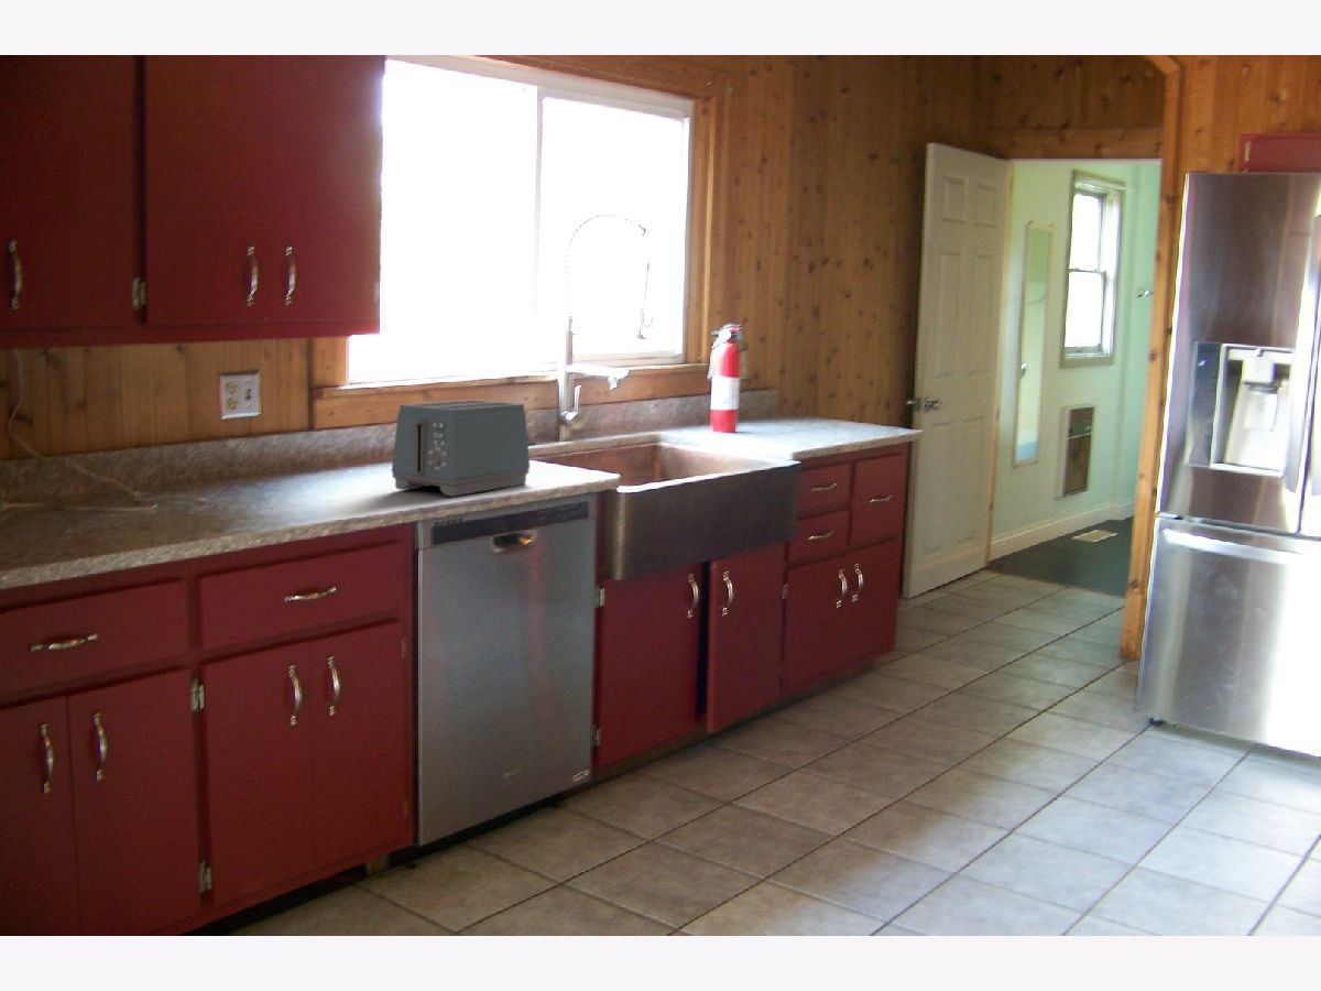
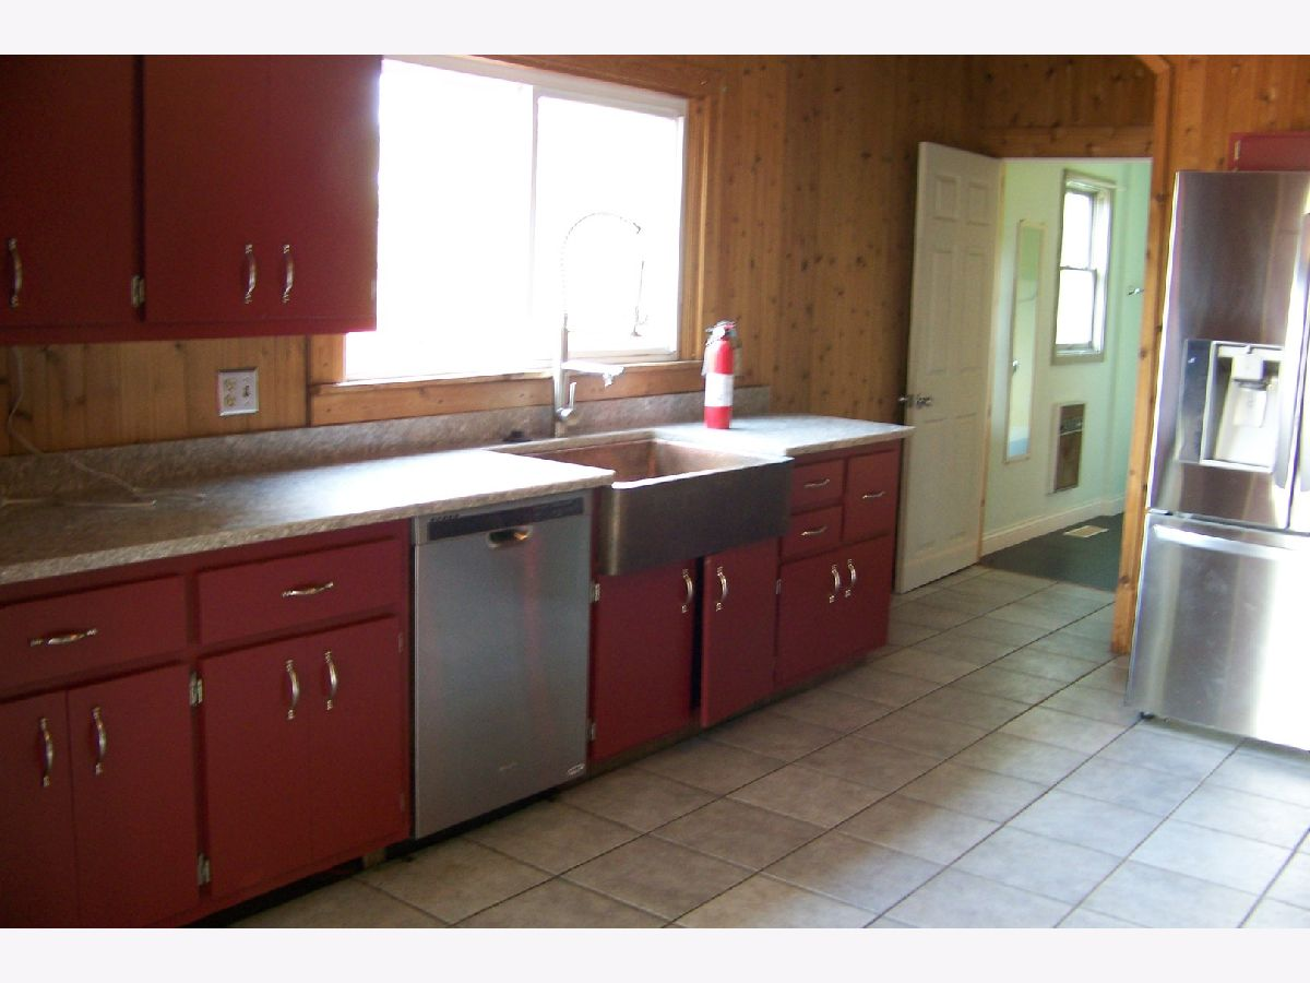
- toaster (458, 446)
